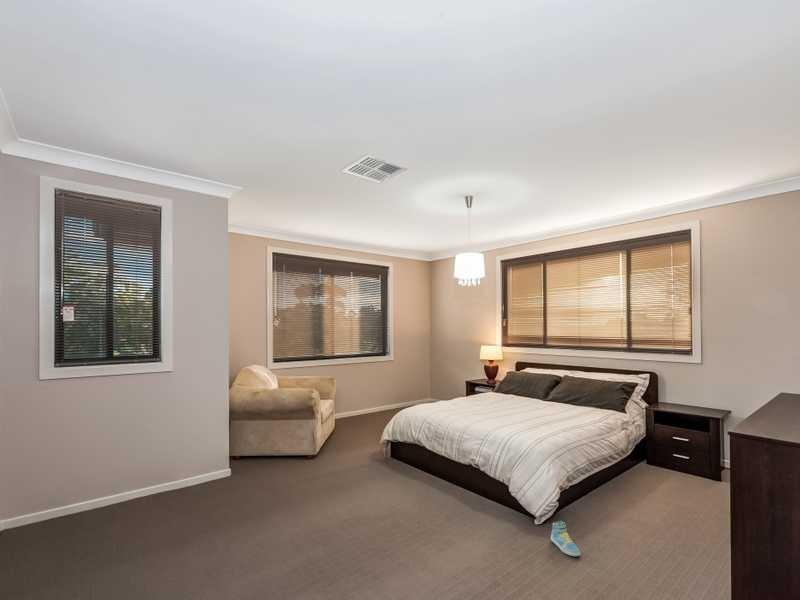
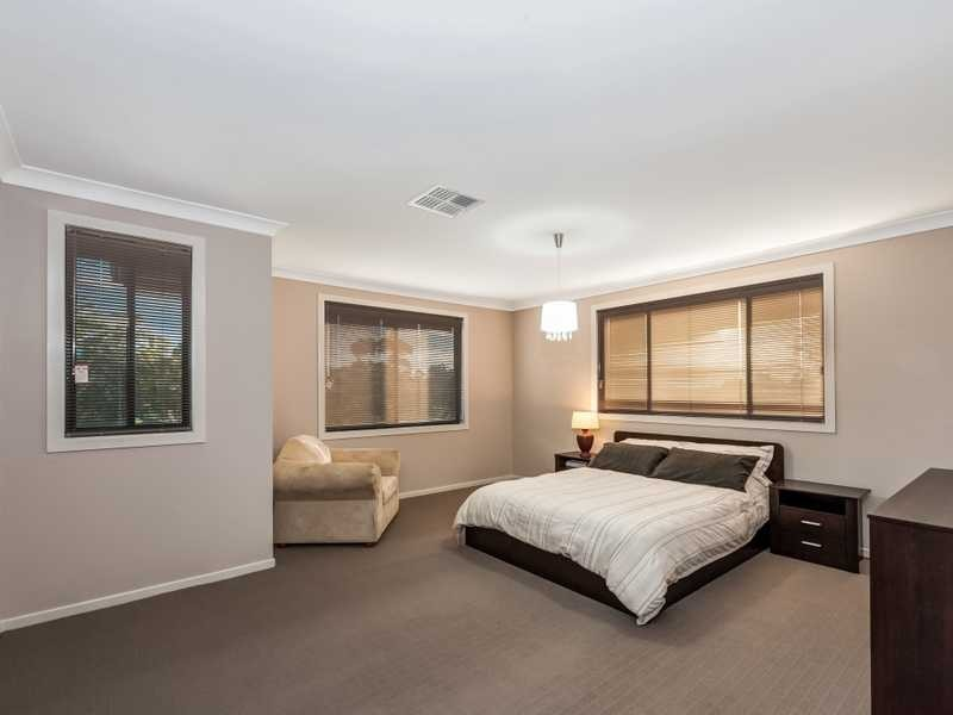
- sneaker (564, 536)
